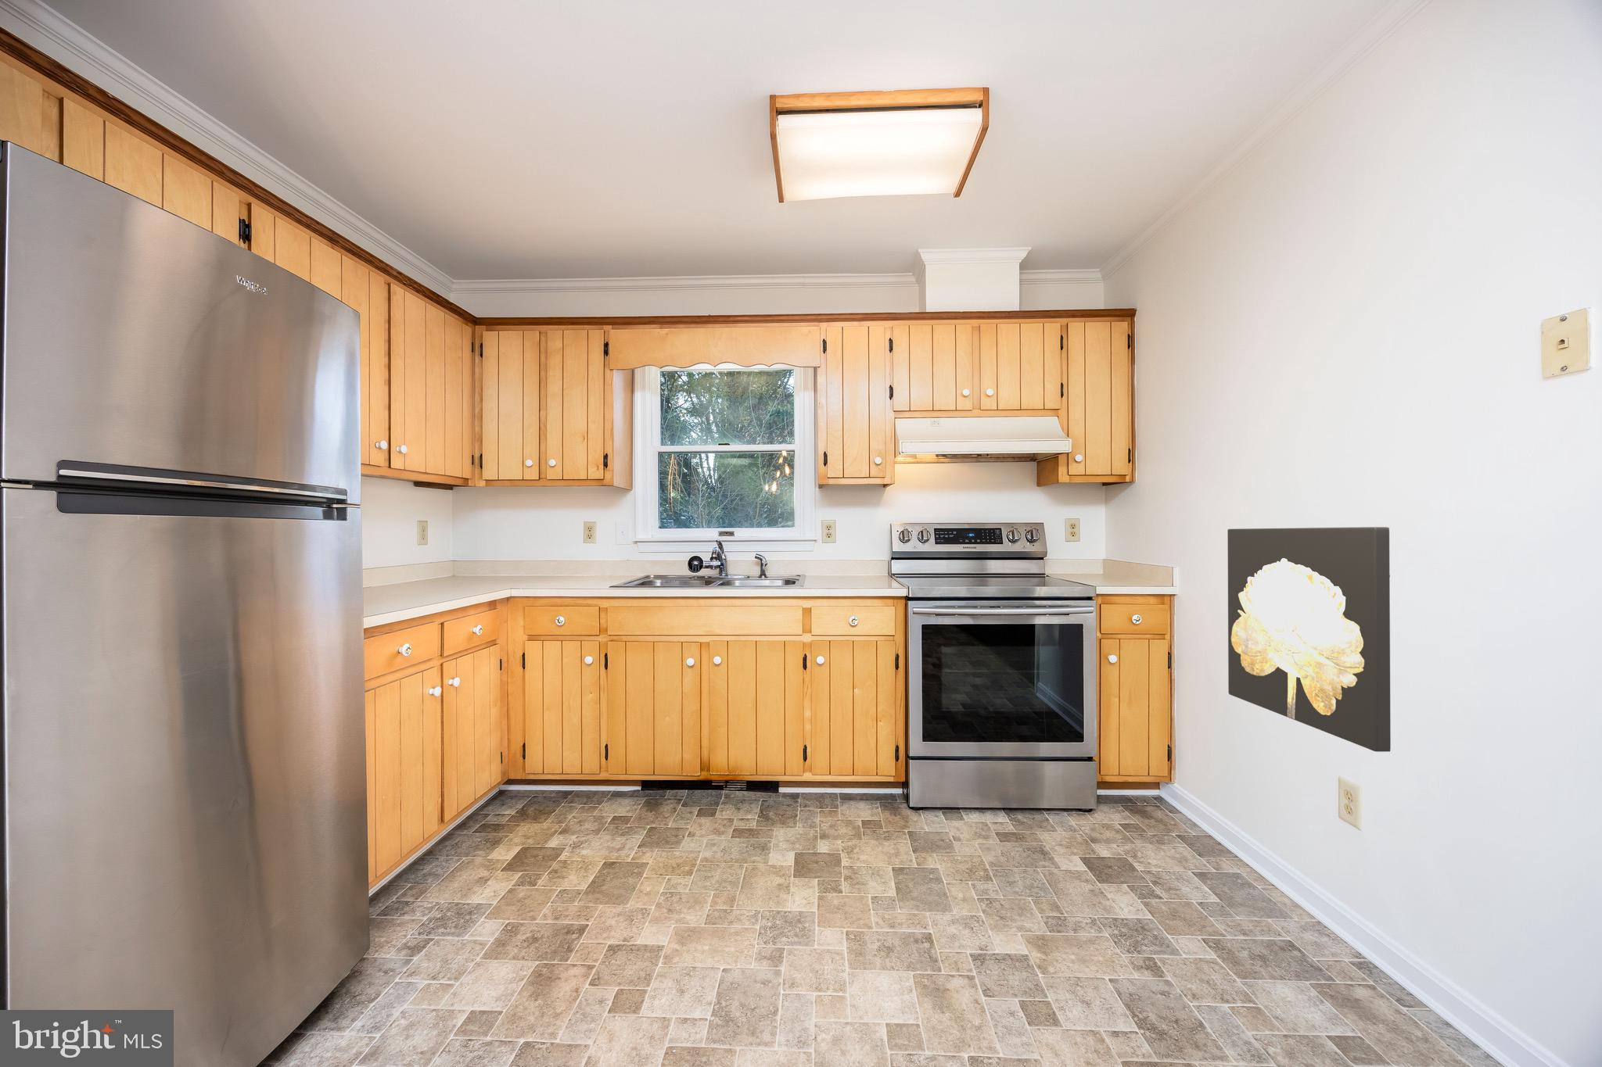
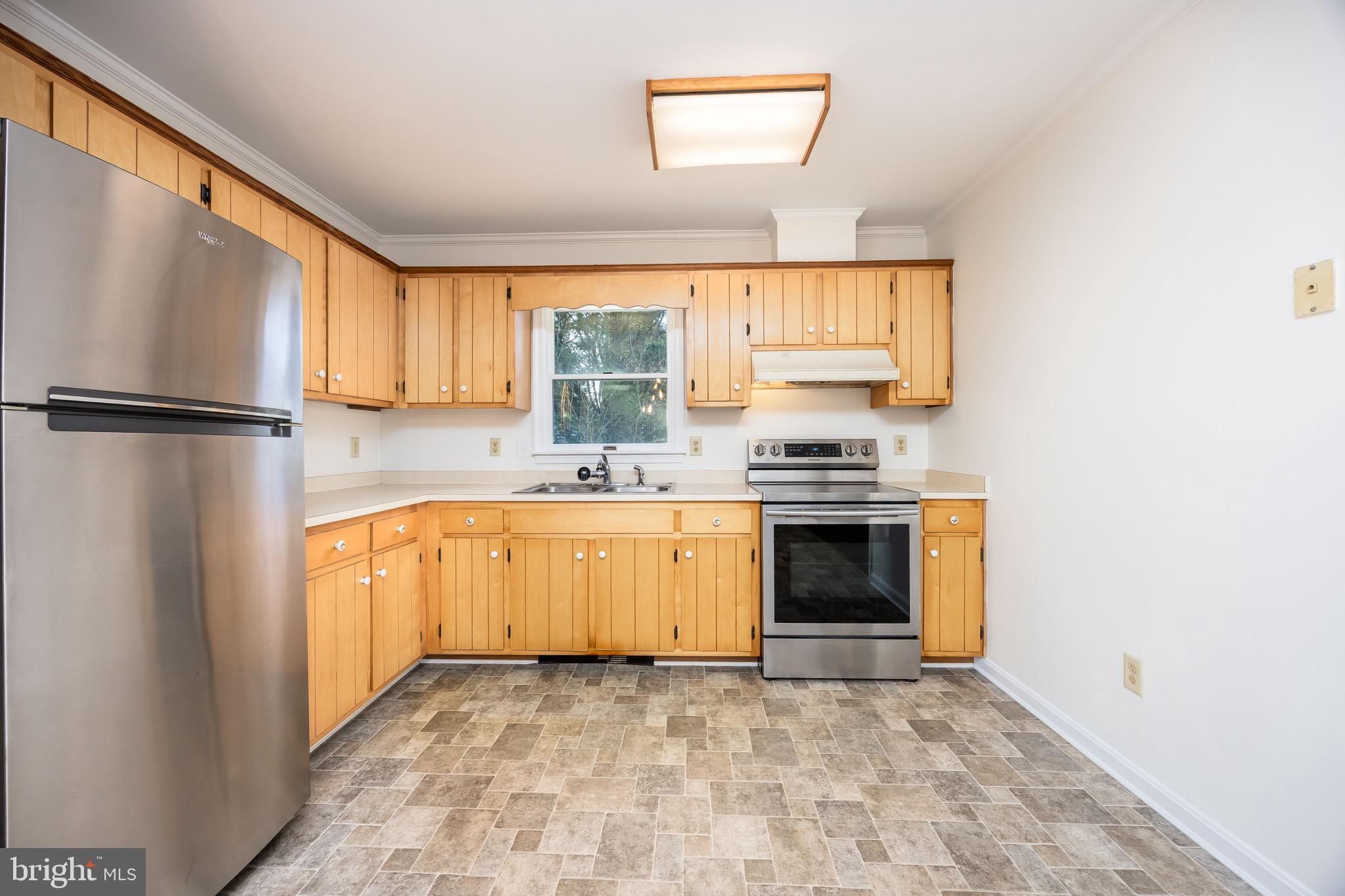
- wall art (1297, 623)
